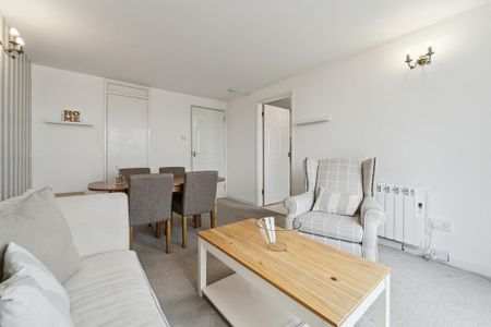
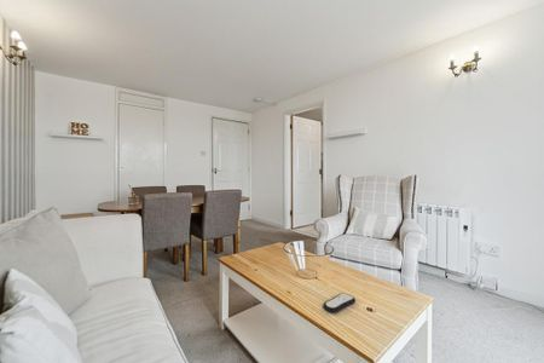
+ remote control (338, 301)
